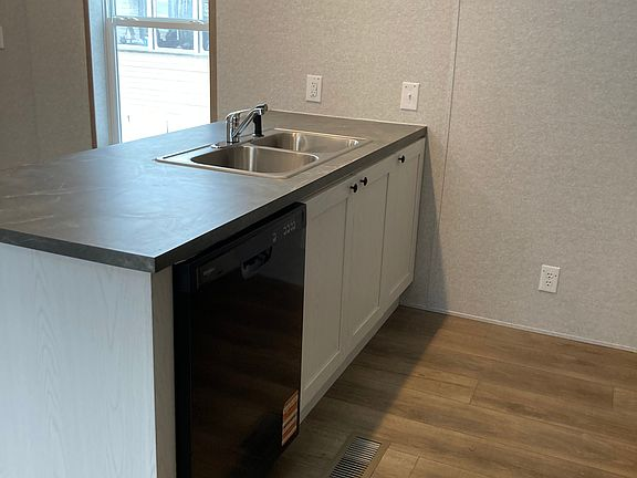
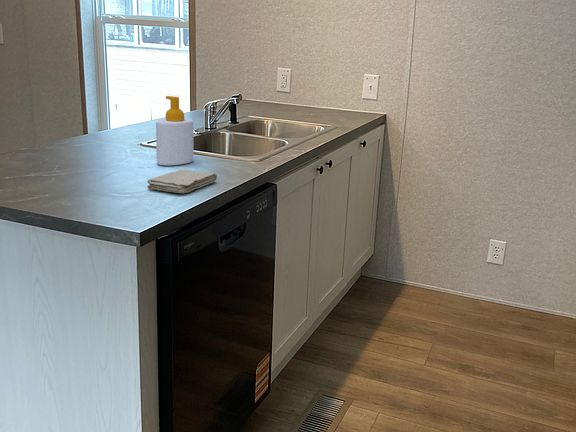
+ soap bottle (175, 130)
+ washcloth (182, 180)
